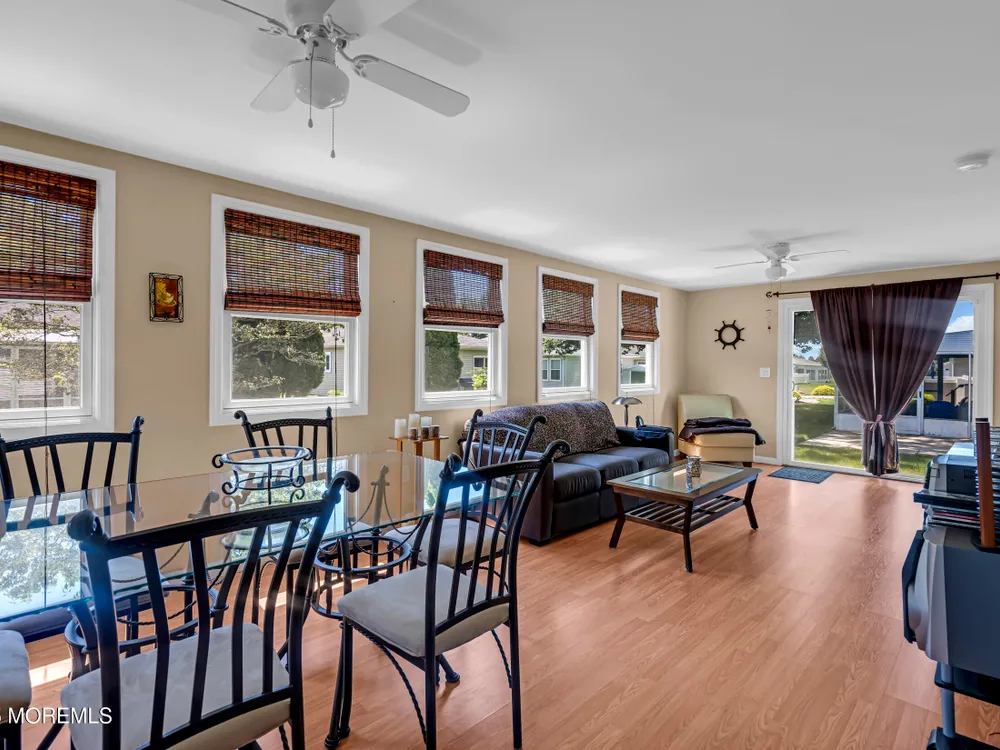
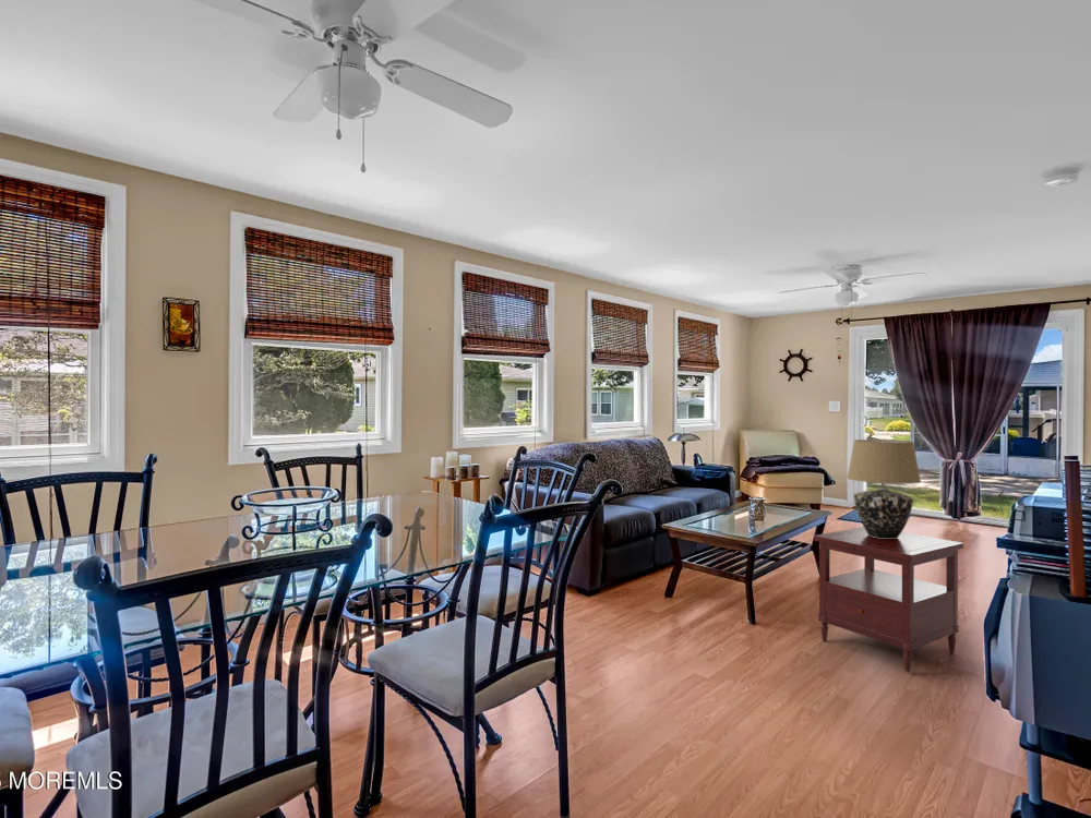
+ table lamp (883, 488)
+ side table (886, 592)
